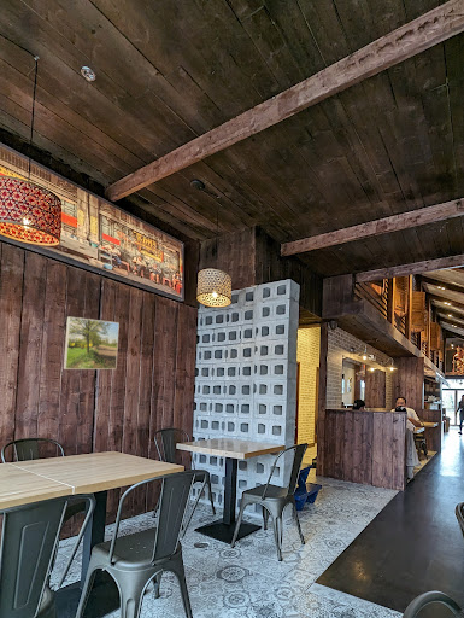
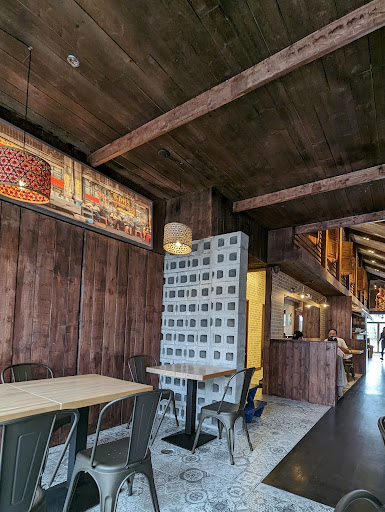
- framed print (93, 344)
